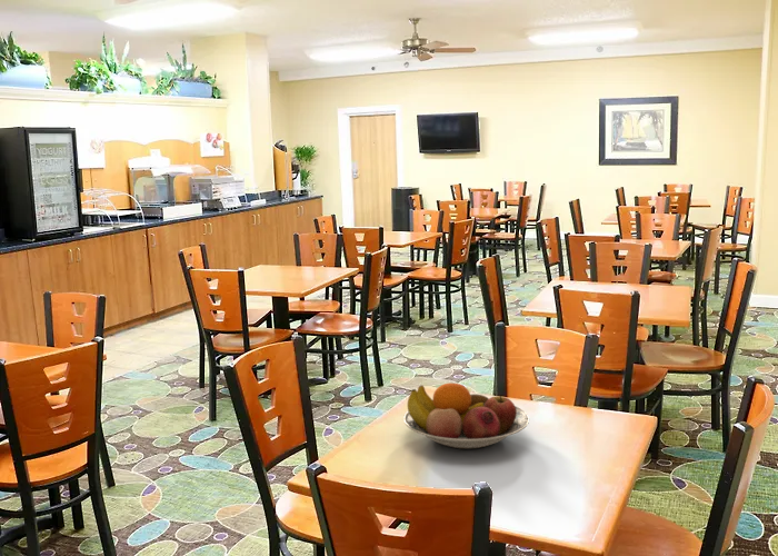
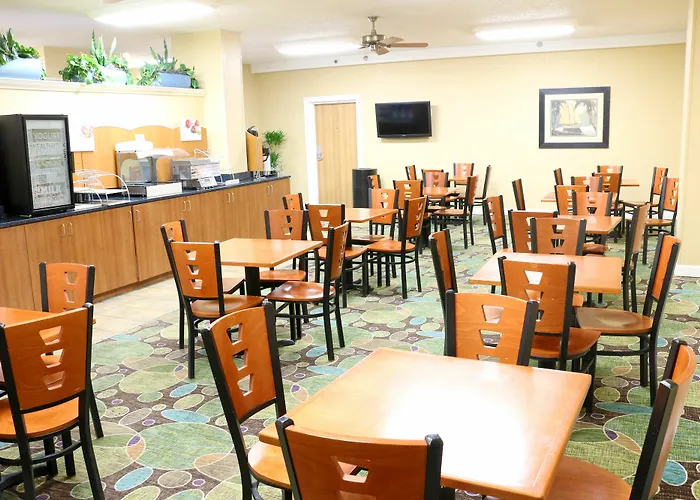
- fruit bowl (466, 411)
